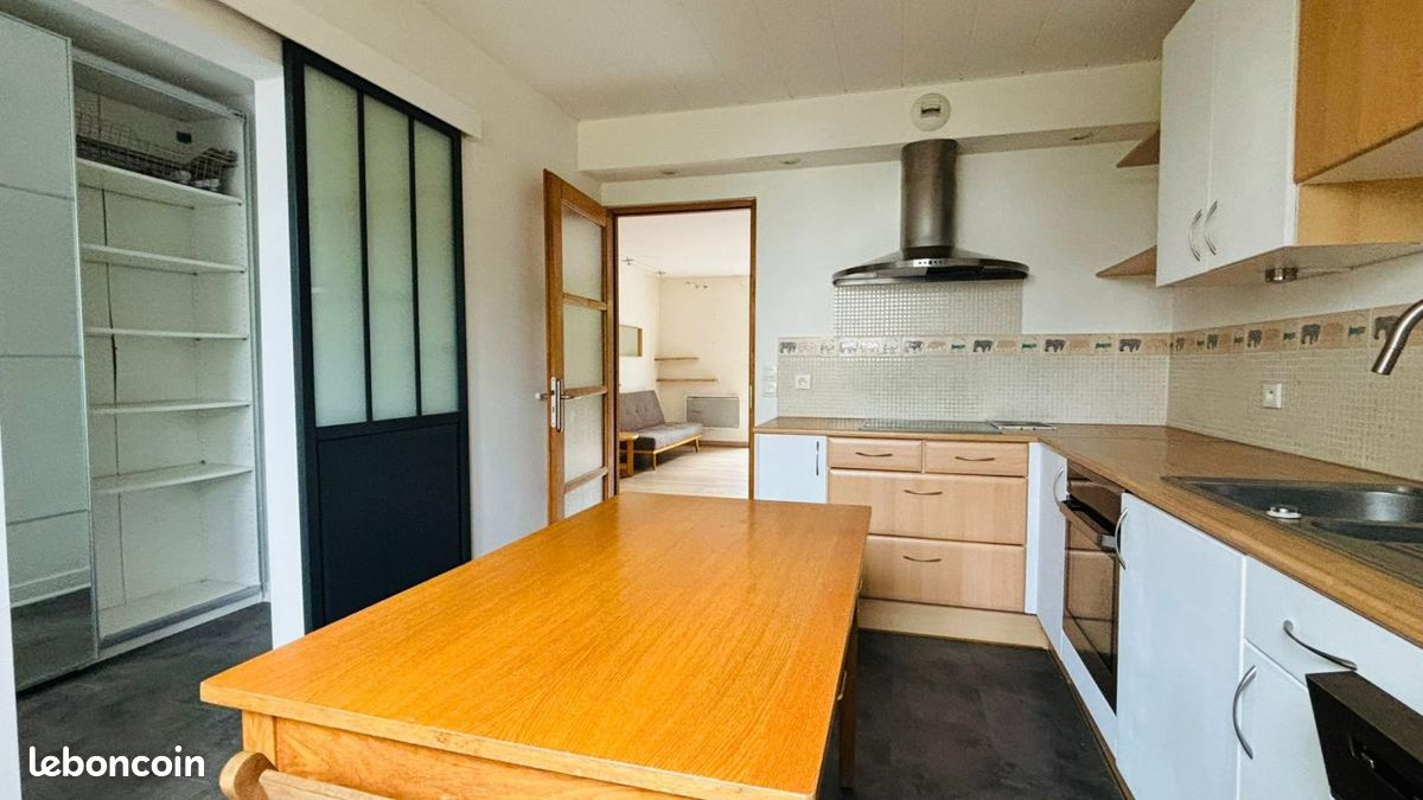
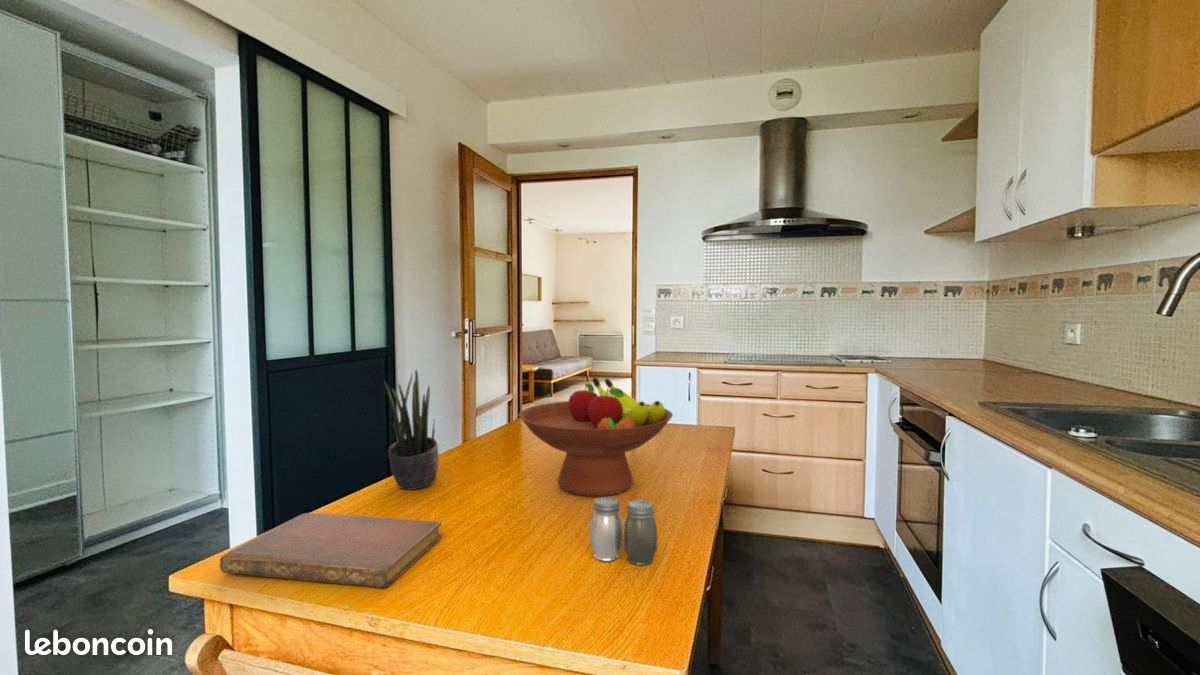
+ notebook (340, 545)
+ potted plant (410, 428)
+ salt and pepper shaker (624, 529)
+ fruit bowl (595, 434)
